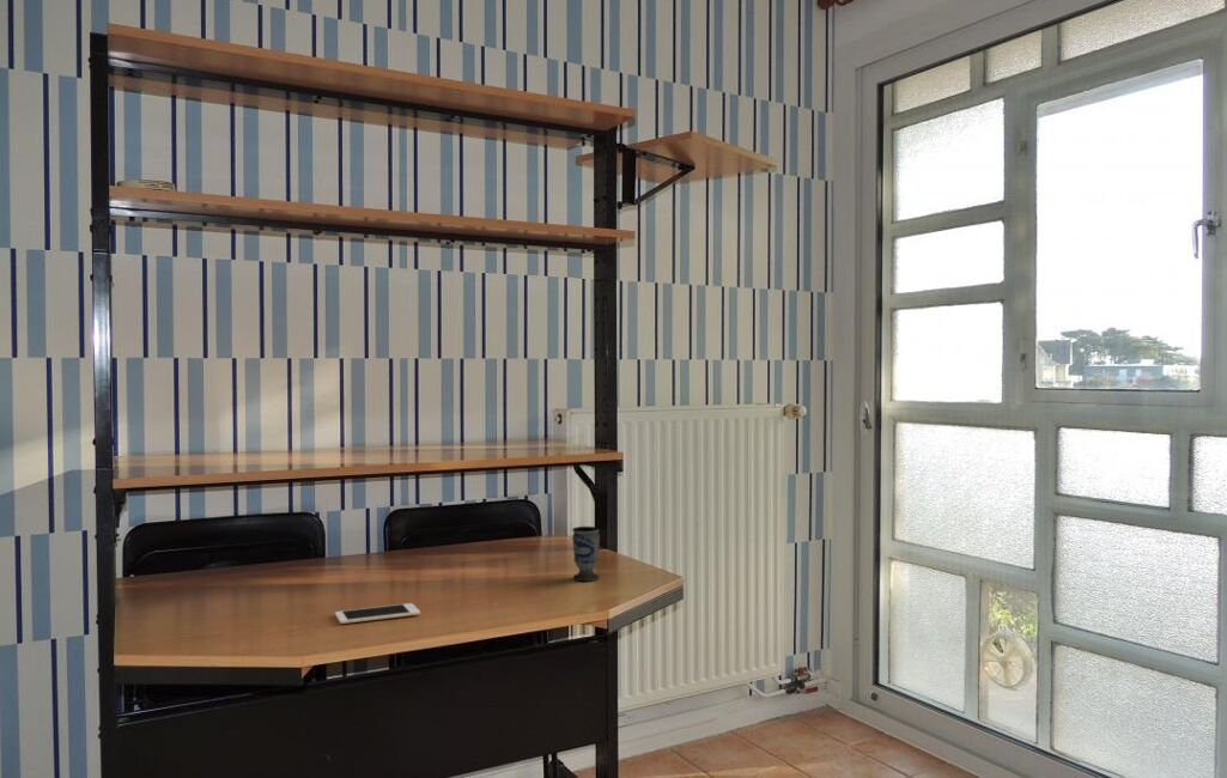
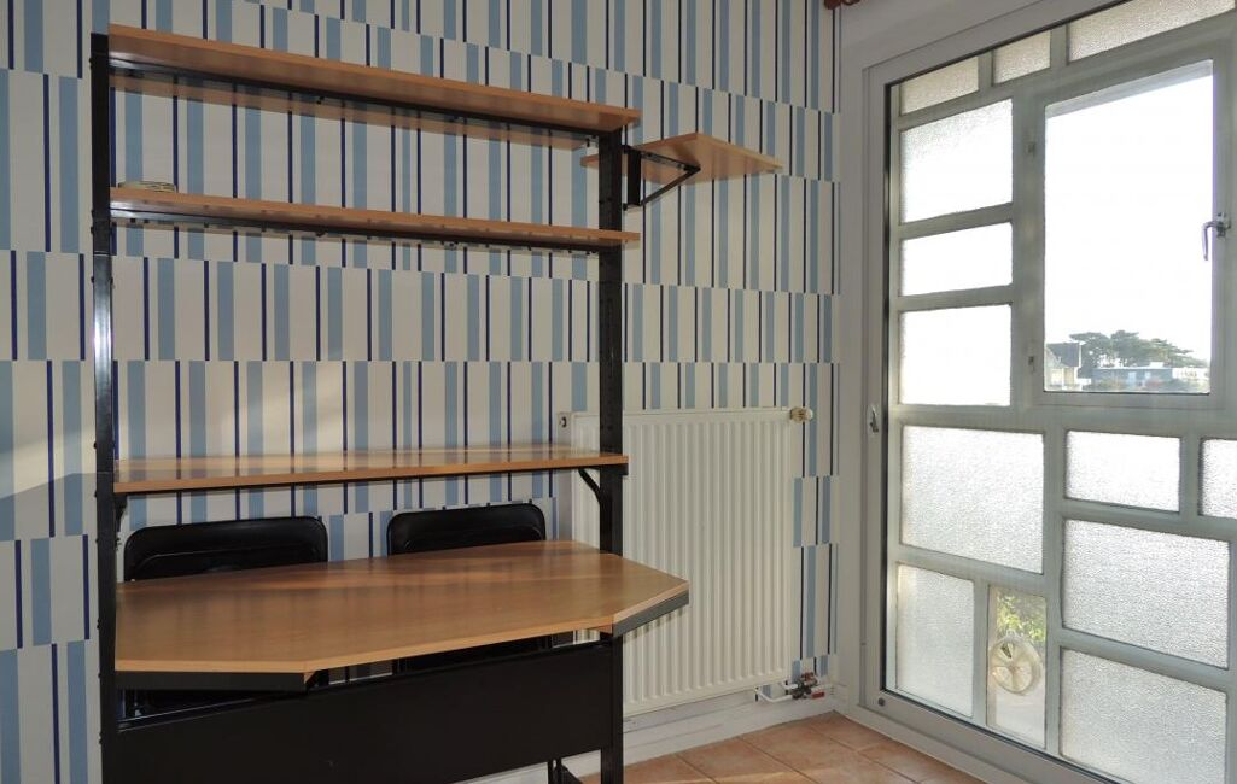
- cell phone (377, 613)
- cup (585, 553)
